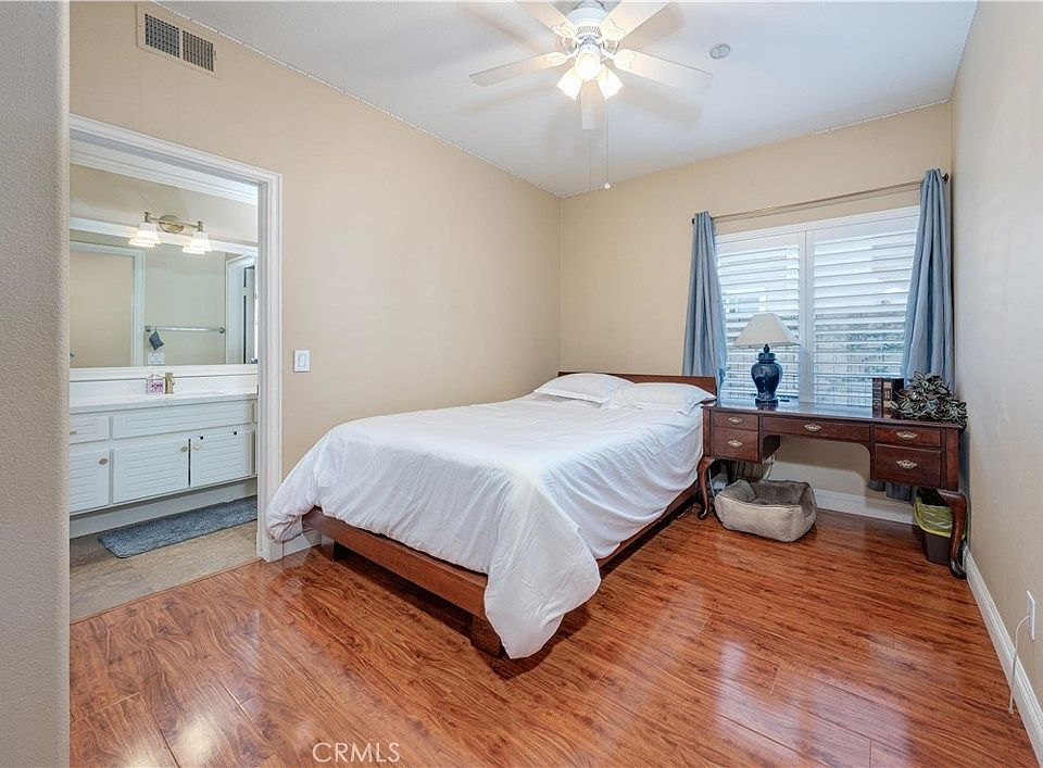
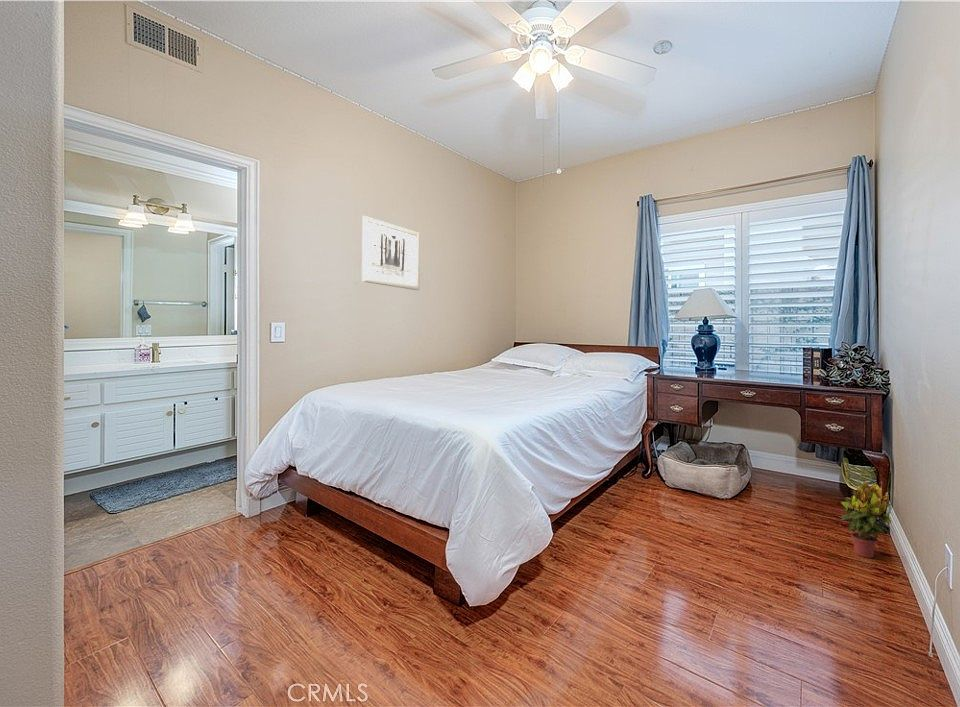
+ wall art (392, 255)
+ potted plant (865, 518)
